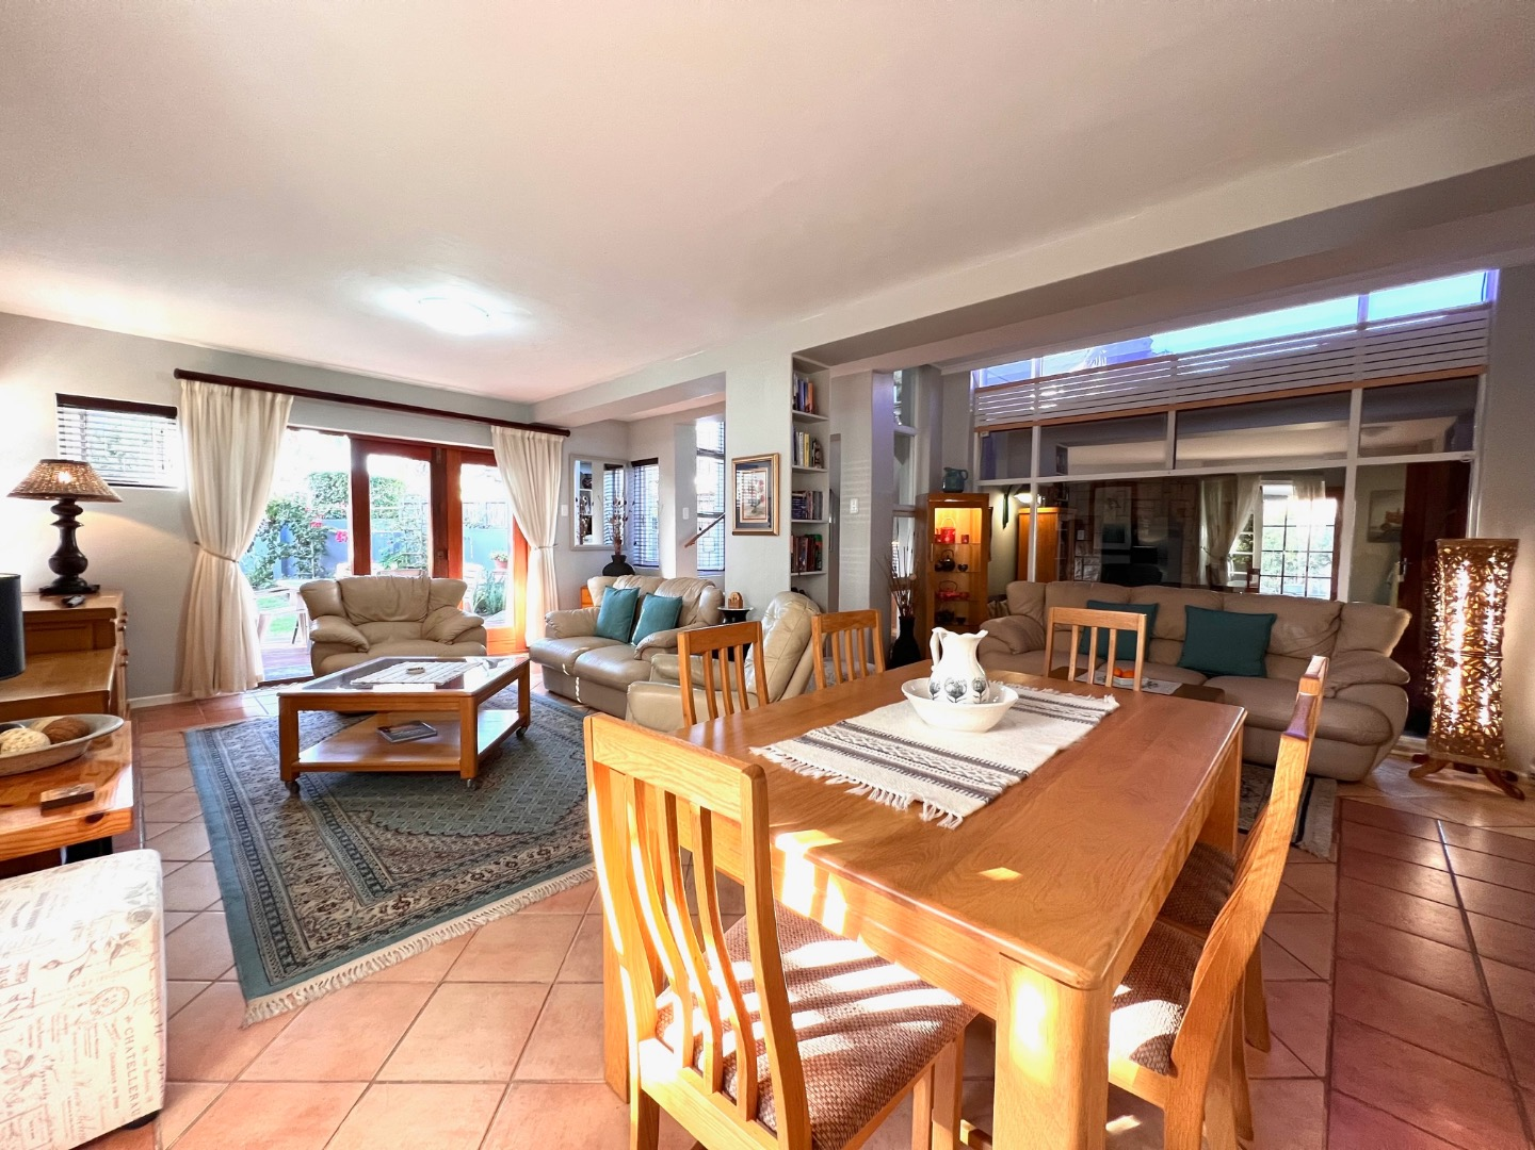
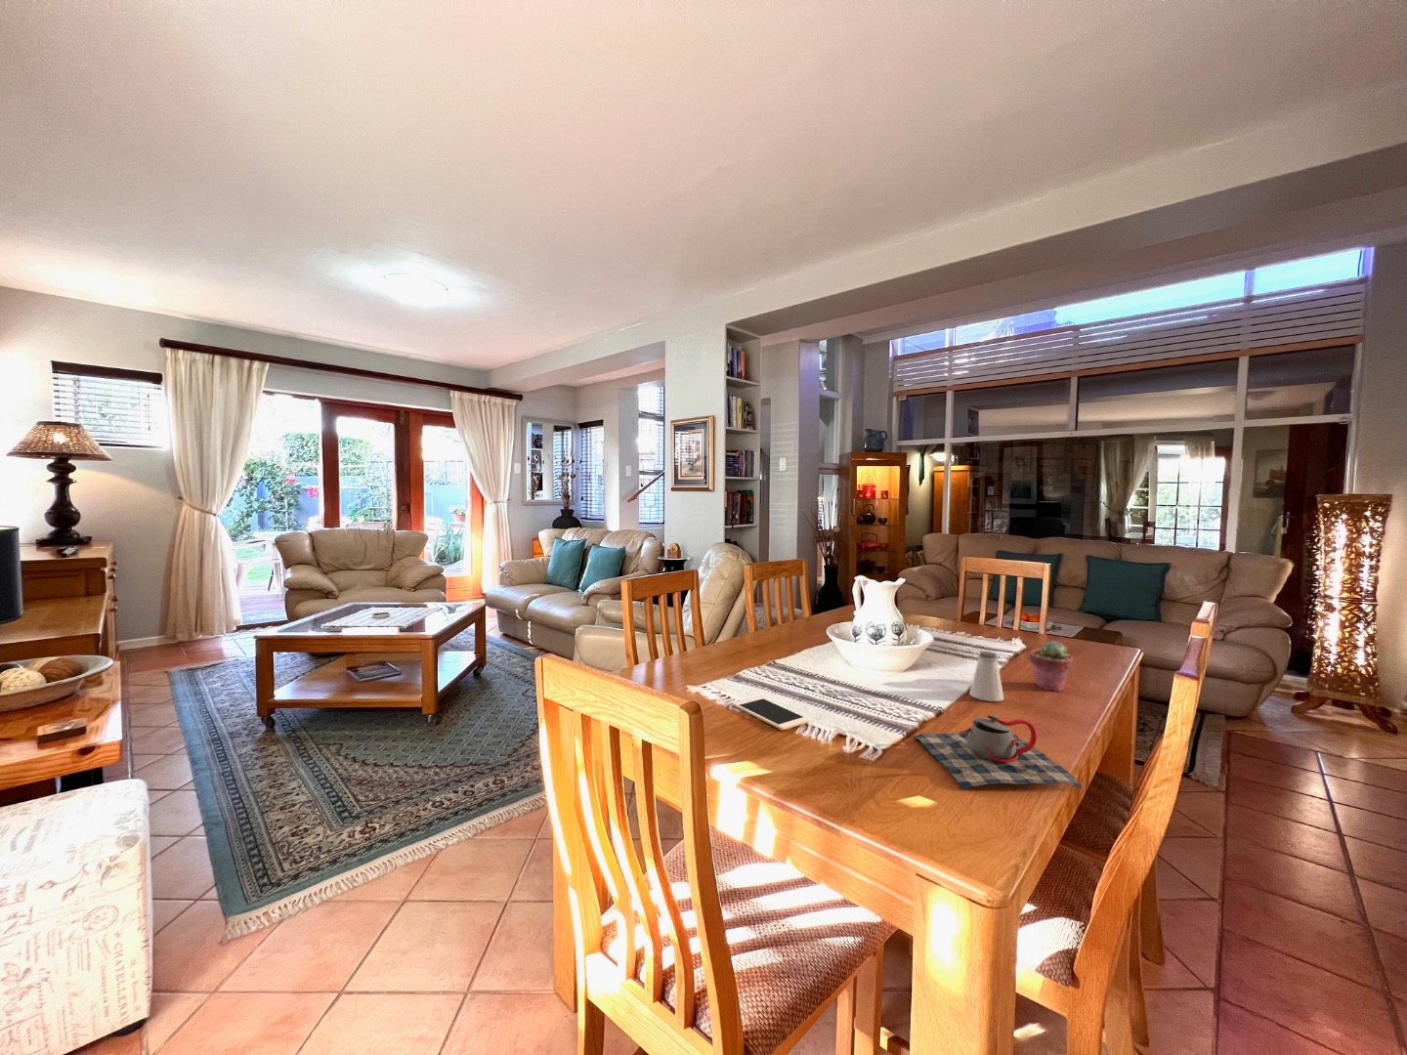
+ saltshaker (987, 674)
+ potted succulent (1050, 664)
+ teapot (990, 738)
+ cell phone (769, 711)
